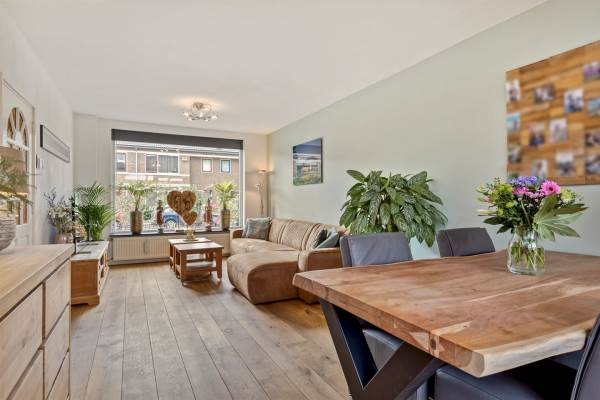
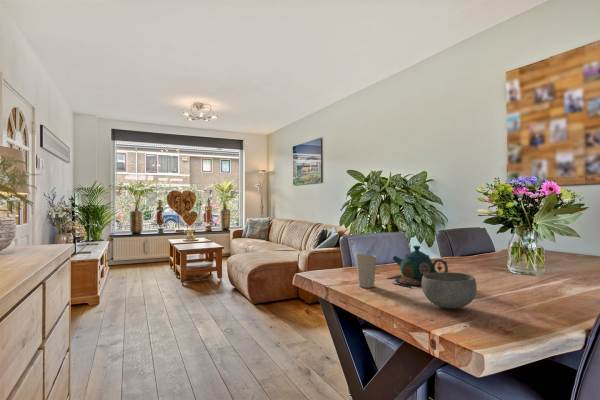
+ cup (366, 269)
+ bowl (448, 291)
+ teapot (417, 263)
